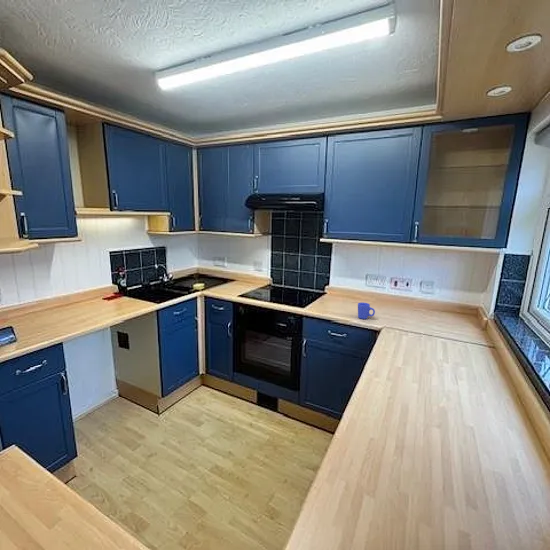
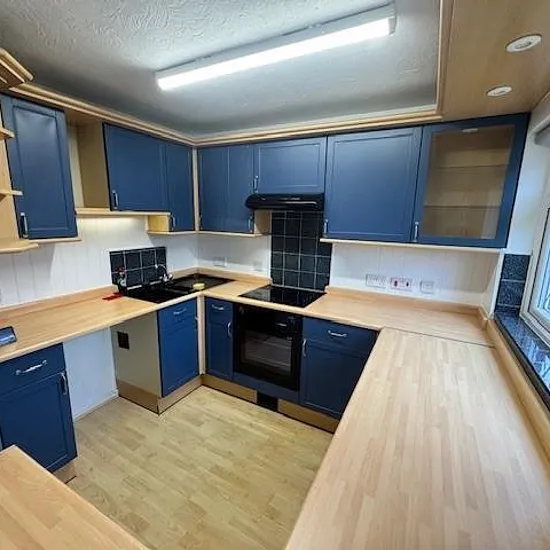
- mug (366, 311)
